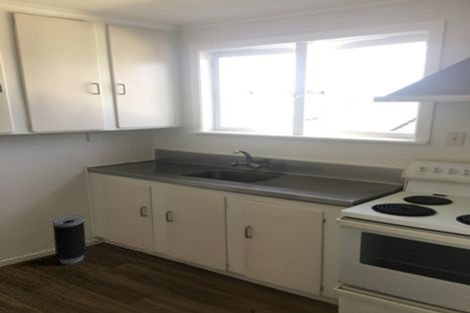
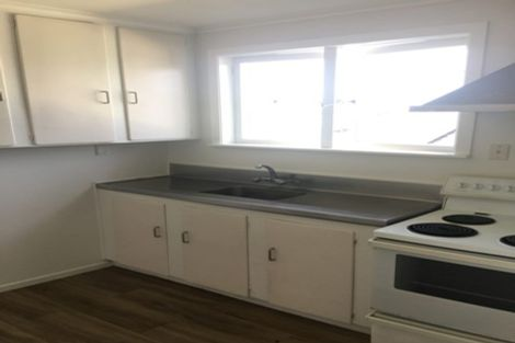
- trash bin (70, 239)
